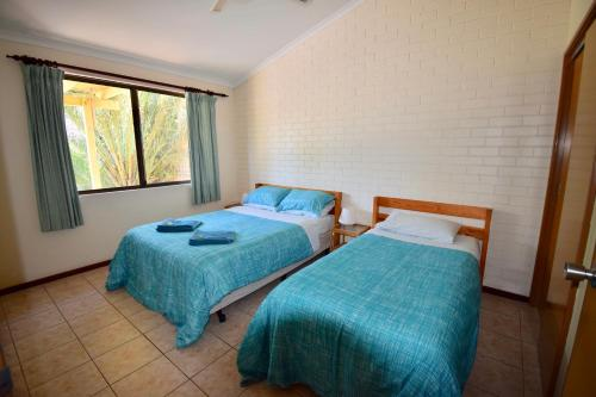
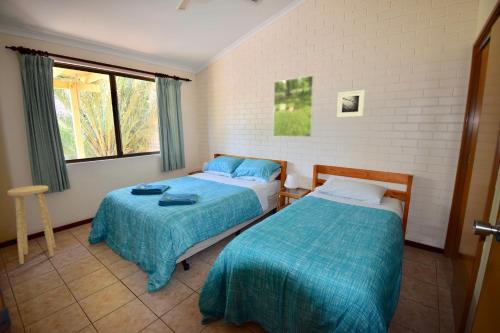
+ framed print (292, 108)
+ stool (25, 222)
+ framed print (350, 104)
